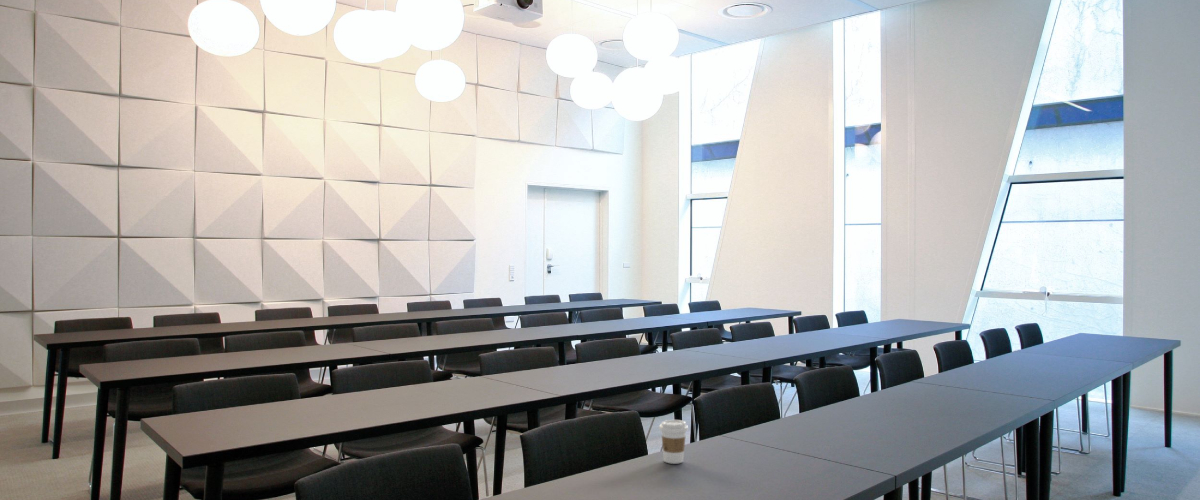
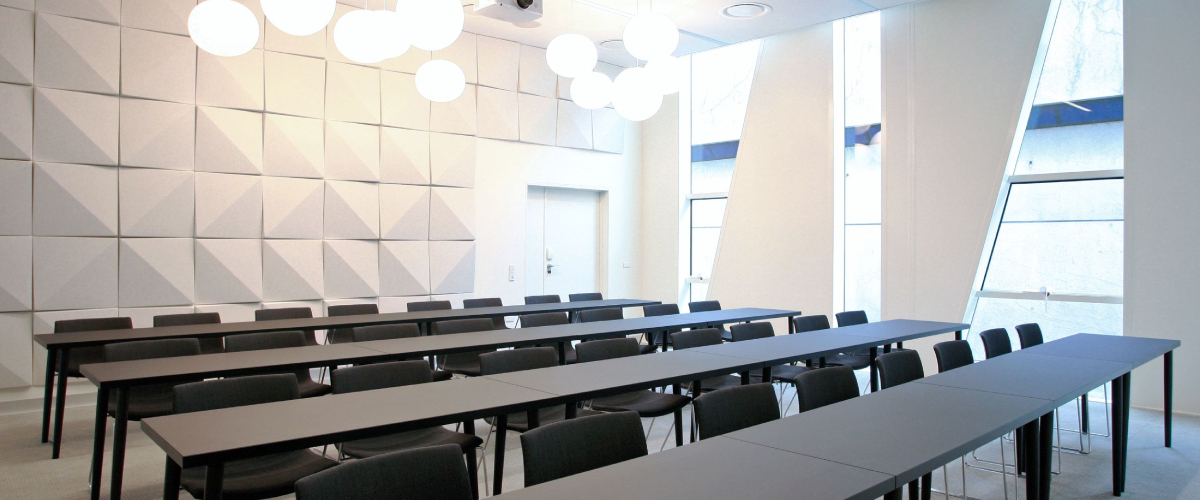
- coffee cup (673, 441)
